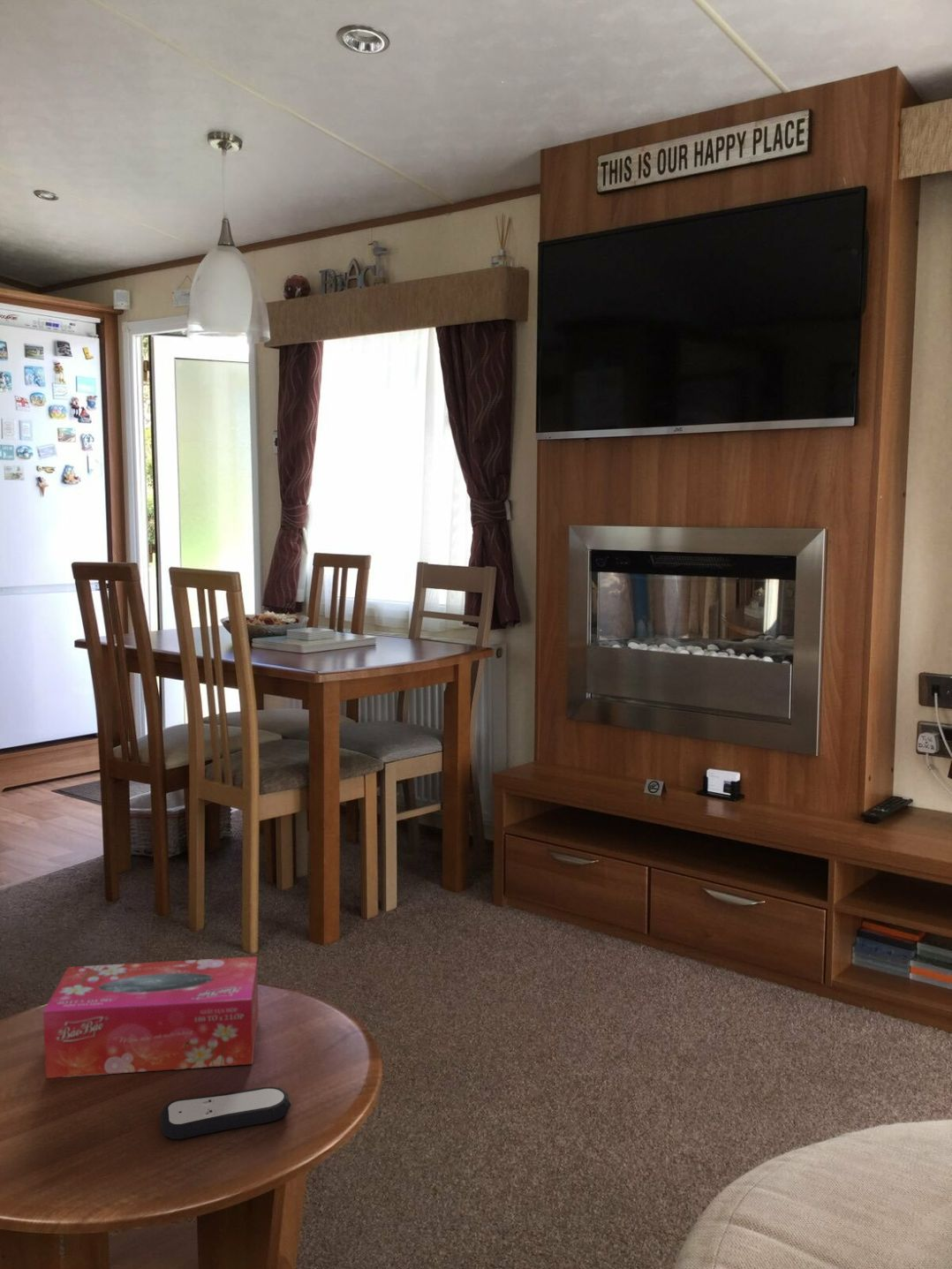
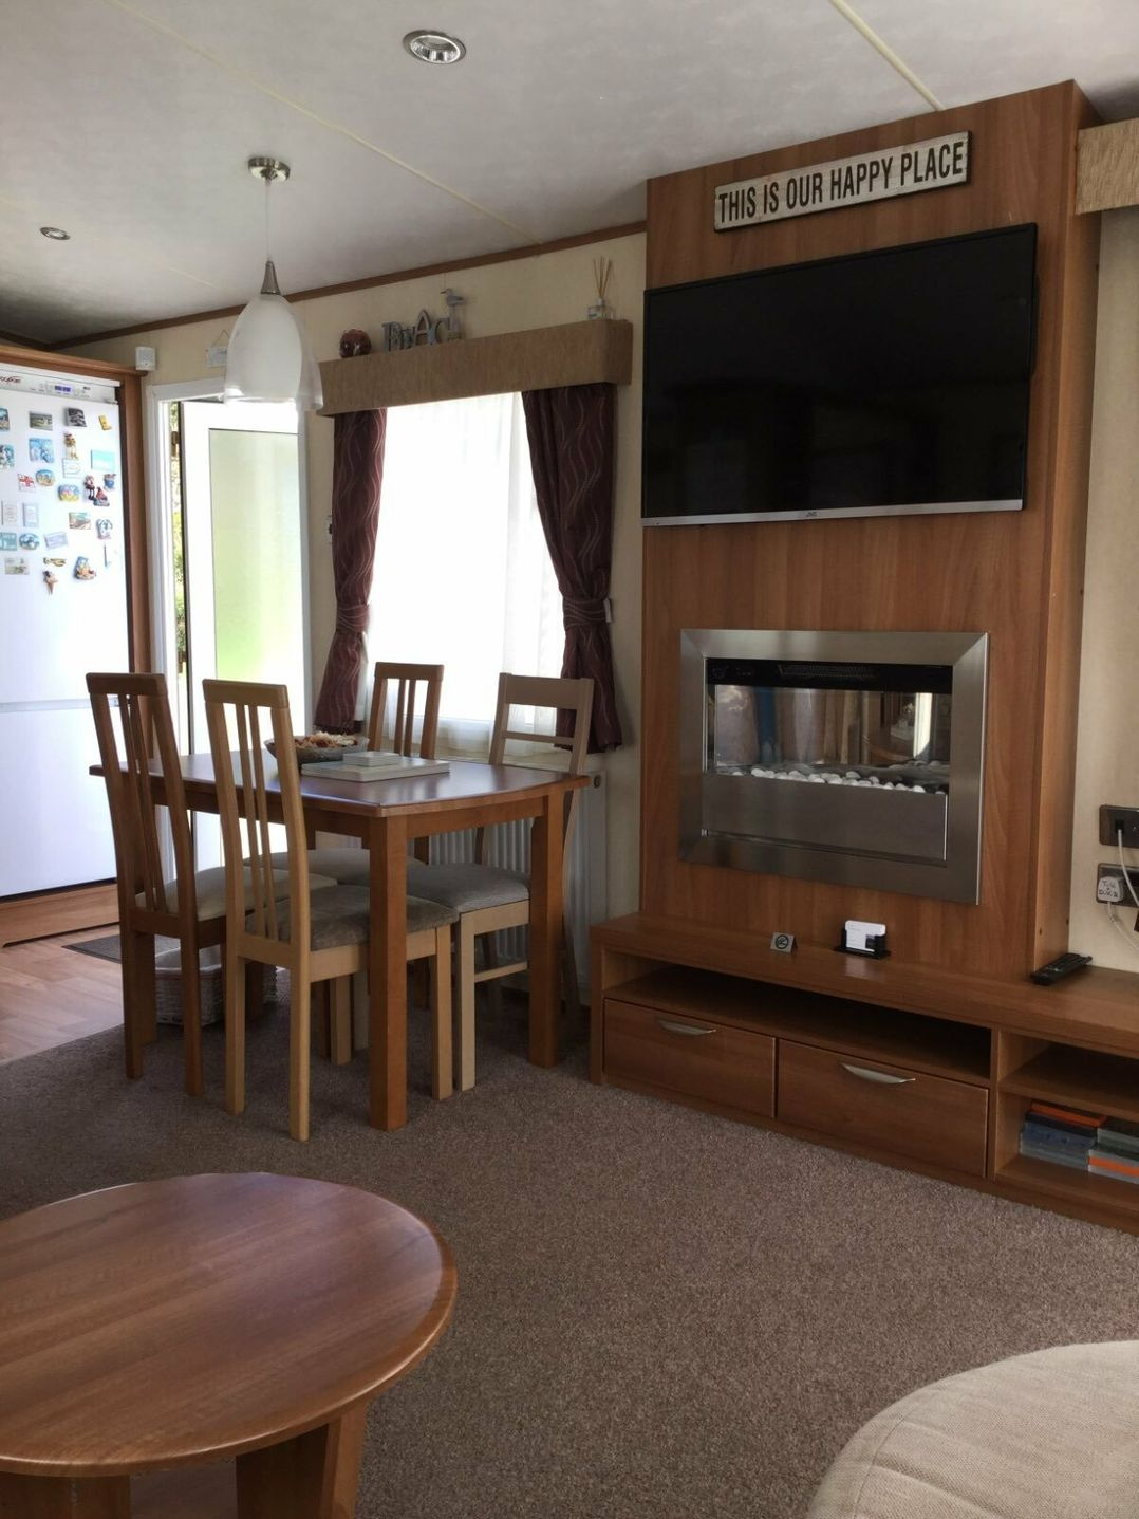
- remote control (226, 1110)
- tissue box (157, 1014)
